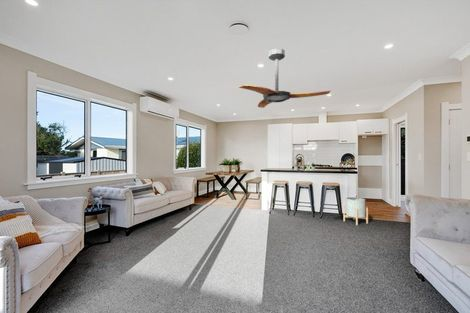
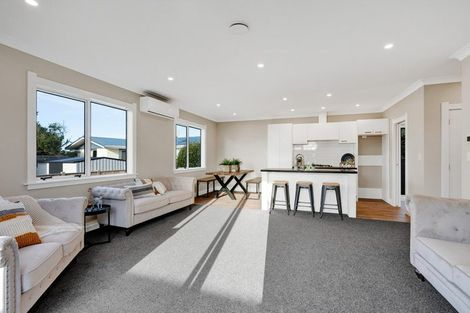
- ceiling fan (277, 76)
- planter (355, 210)
